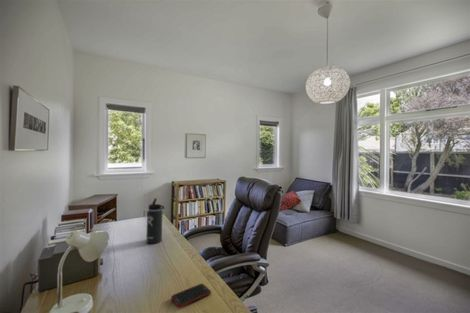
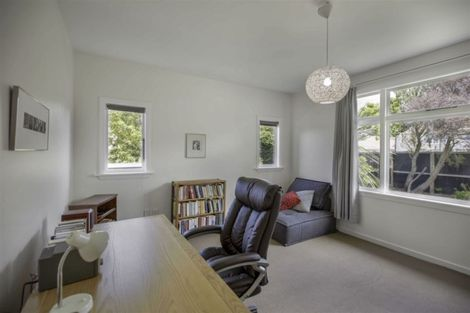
- cell phone (191, 294)
- thermos bottle (156, 219)
